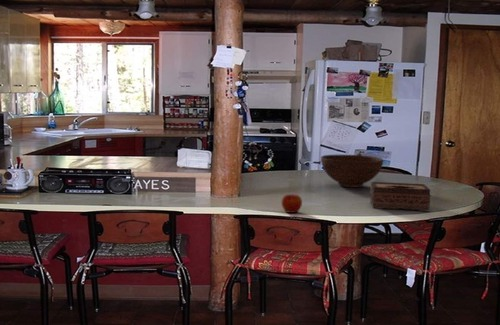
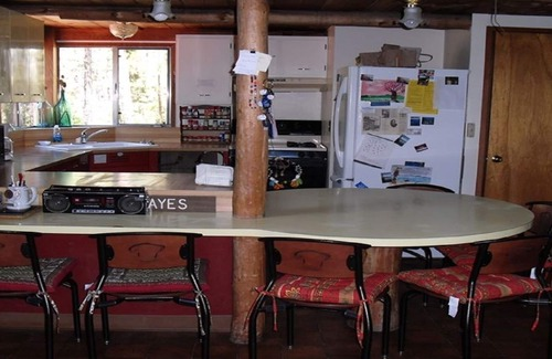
- apple (291, 203)
- fruit bowl (351, 171)
- tissue box (399, 196)
